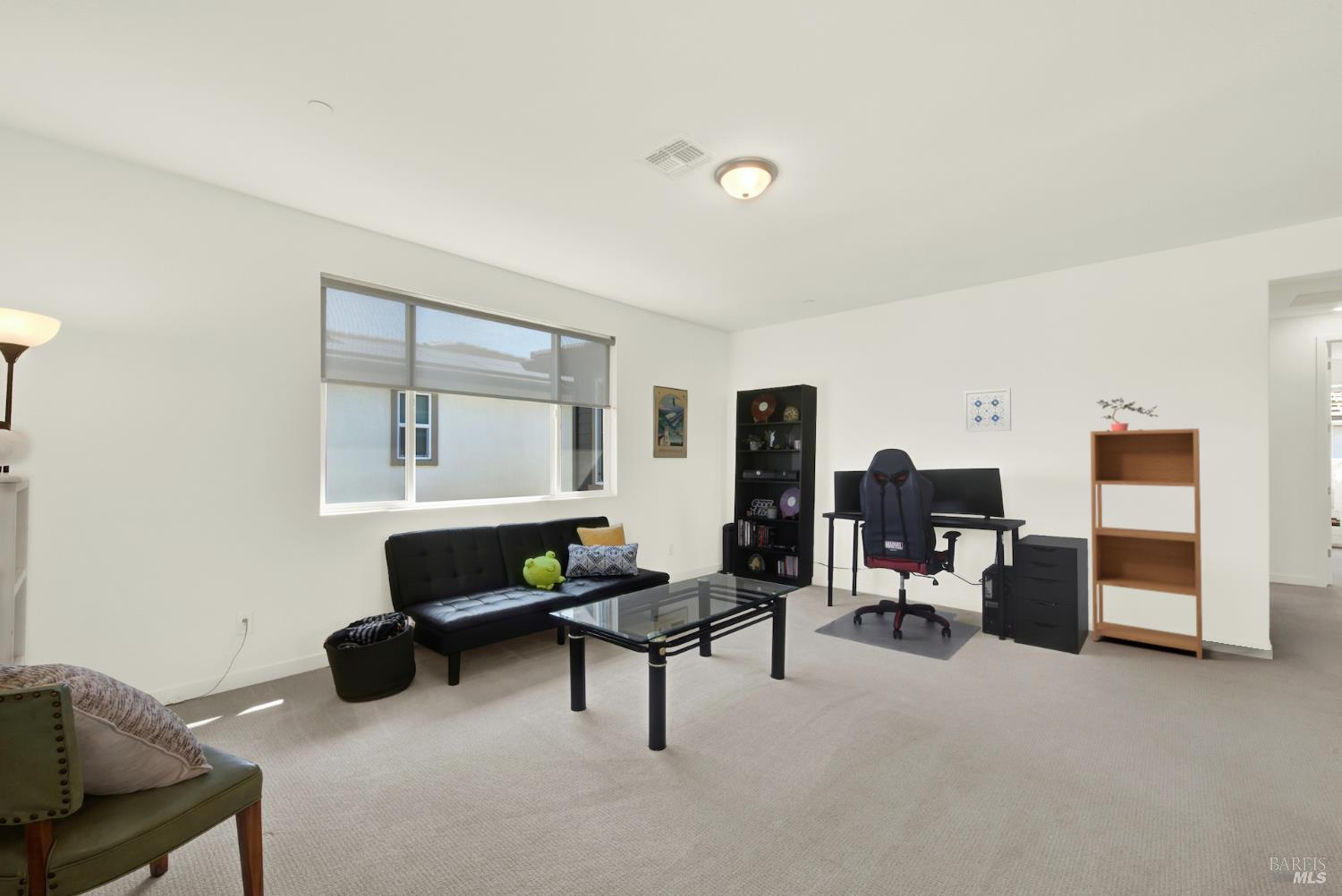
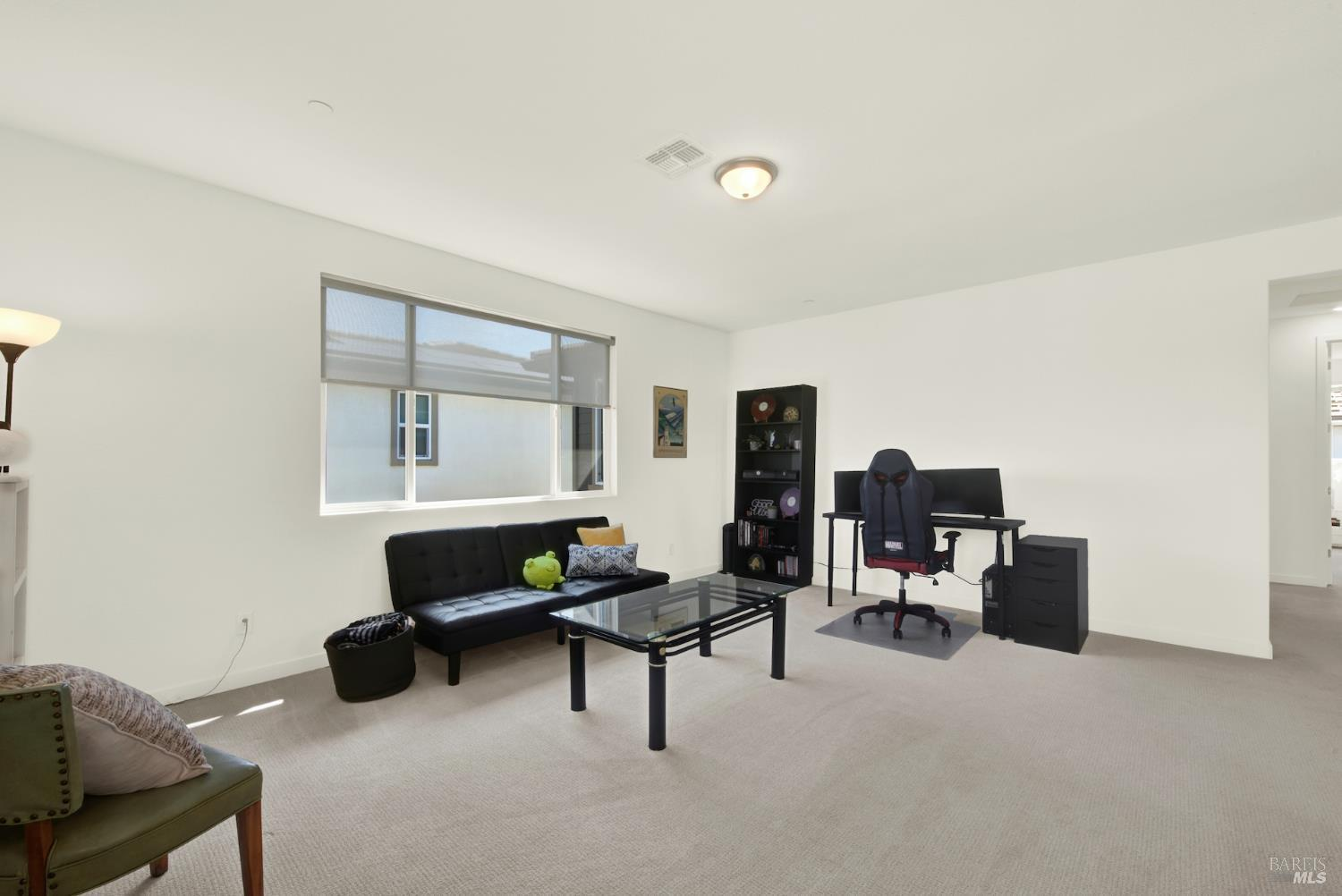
- wall art (987, 410)
- bookcase (1145, 537)
- potted plant (1124, 409)
